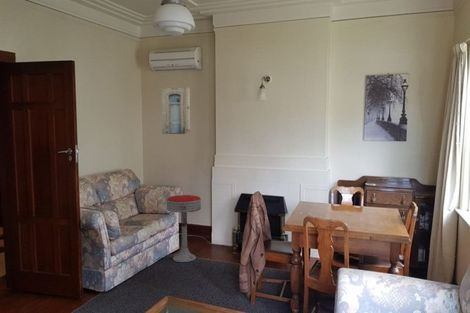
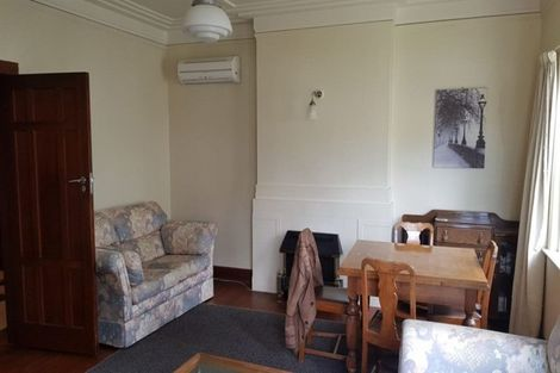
- bar stool (184, 227)
- wall art (175, 111)
